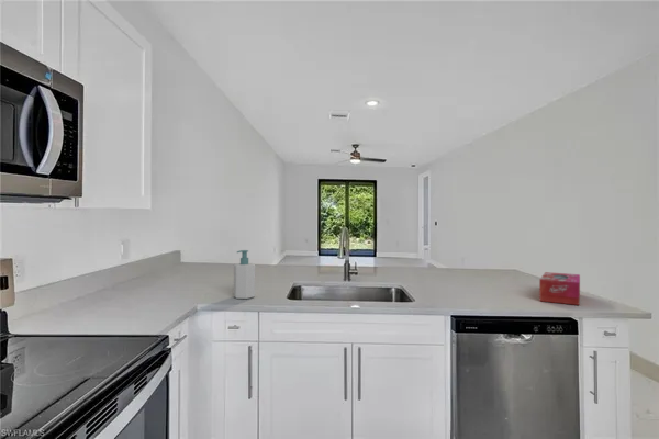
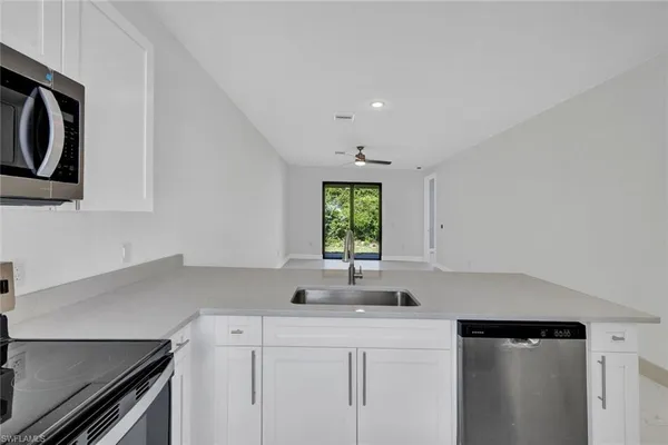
- tissue box (560, 286)
- soap bottle (244, 273)
